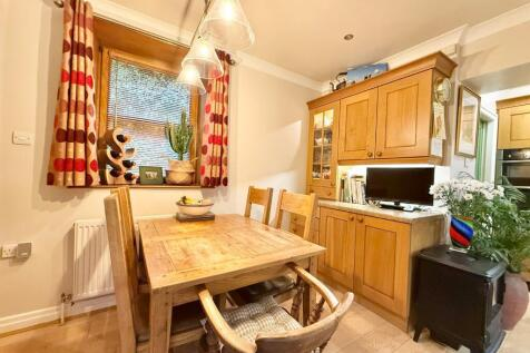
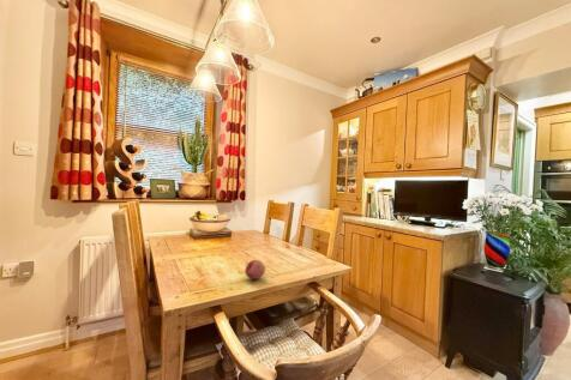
+ fruit (254, 270)
